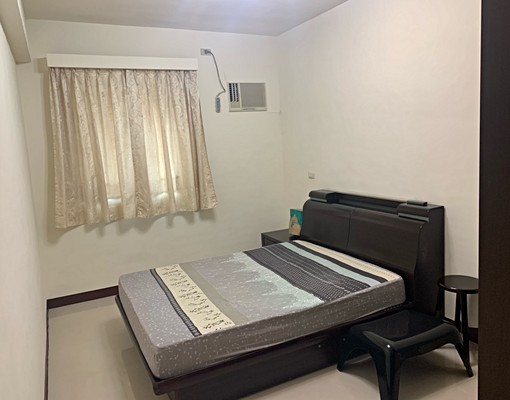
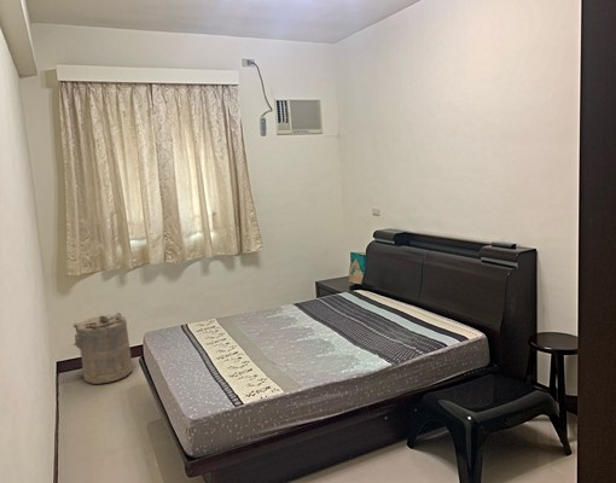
+ laundry hamper (101, 345)
